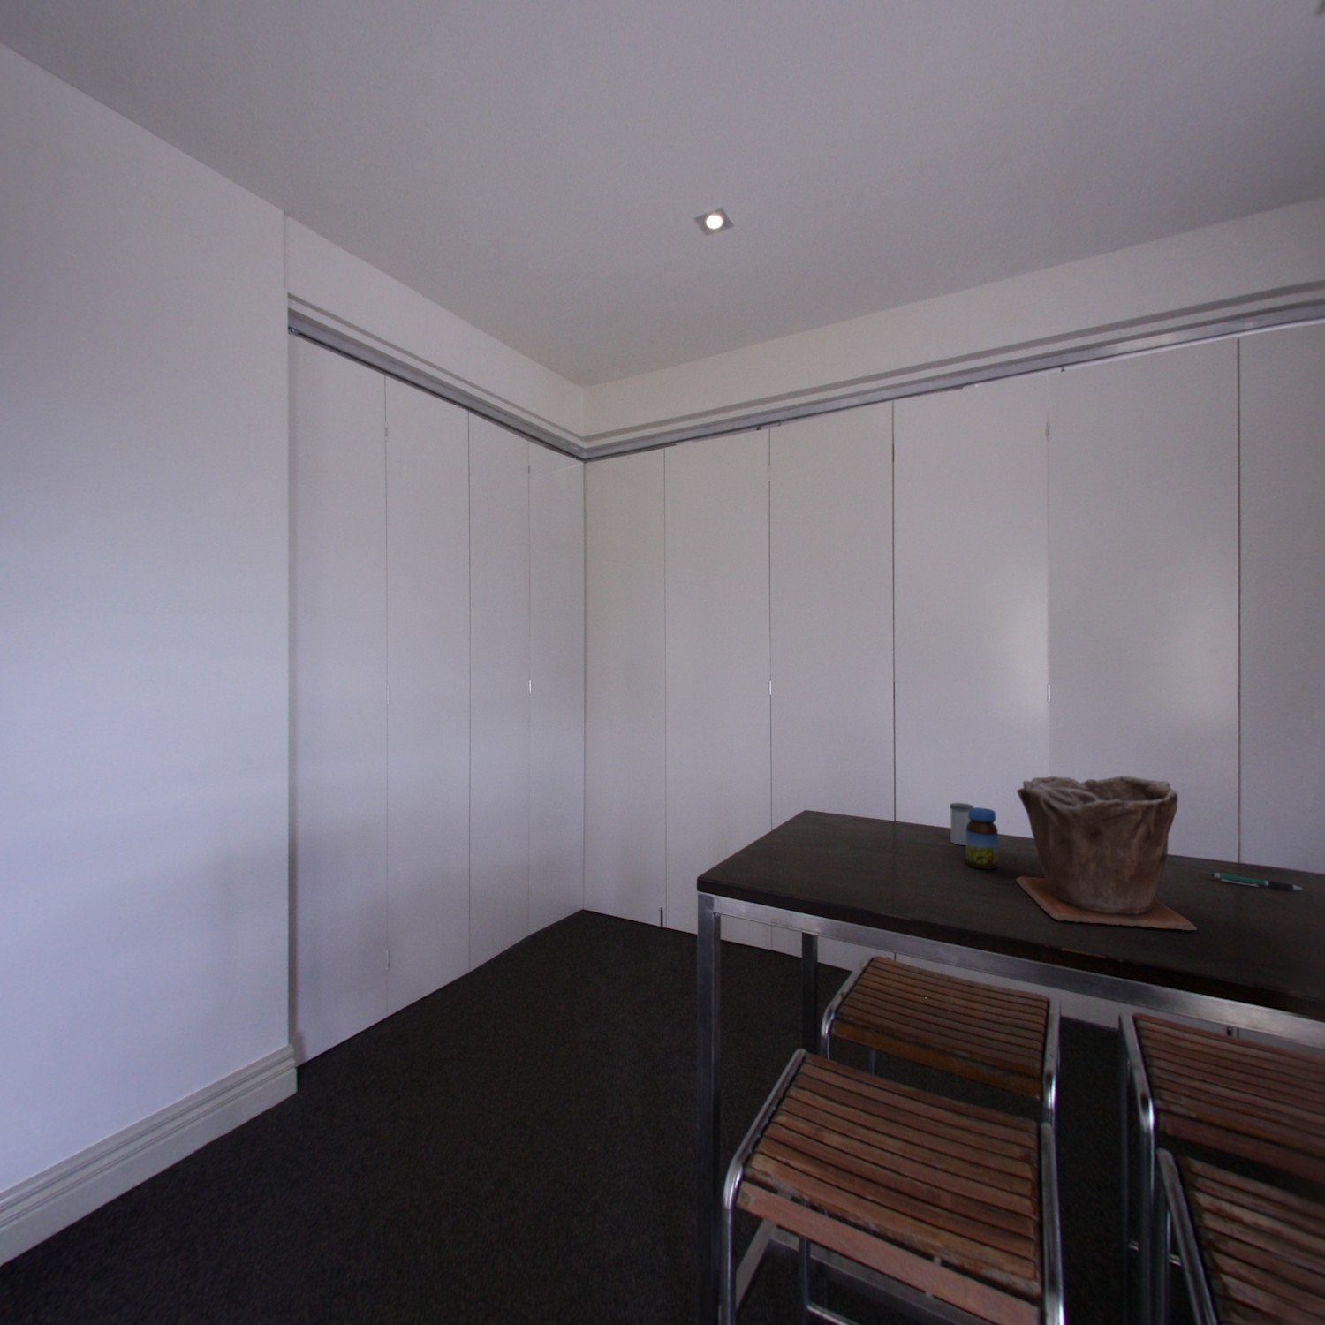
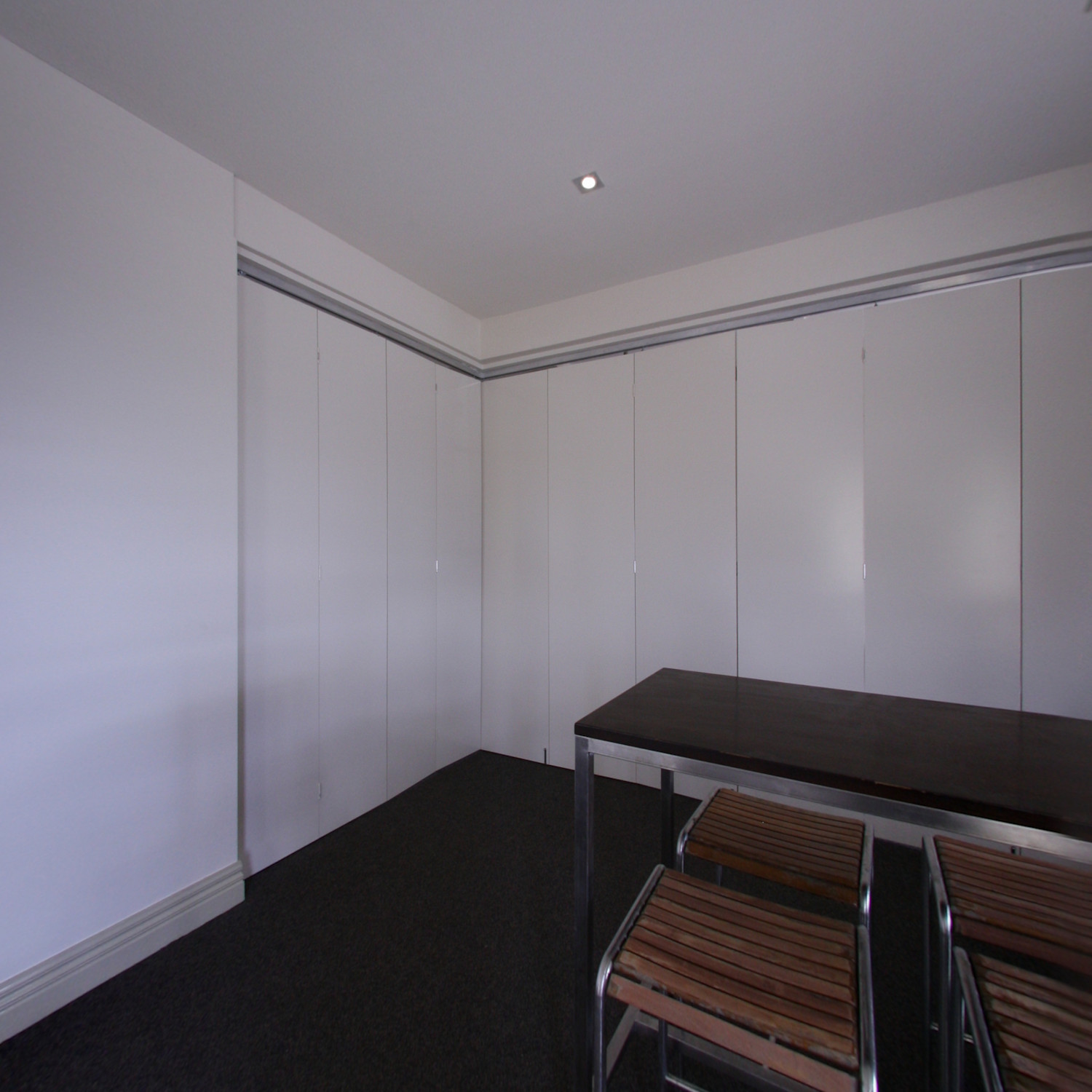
- plant pot (1096, 841)
- jar (982, 836)
- salt shaker (961, 823)
- pen (1255, 881)
